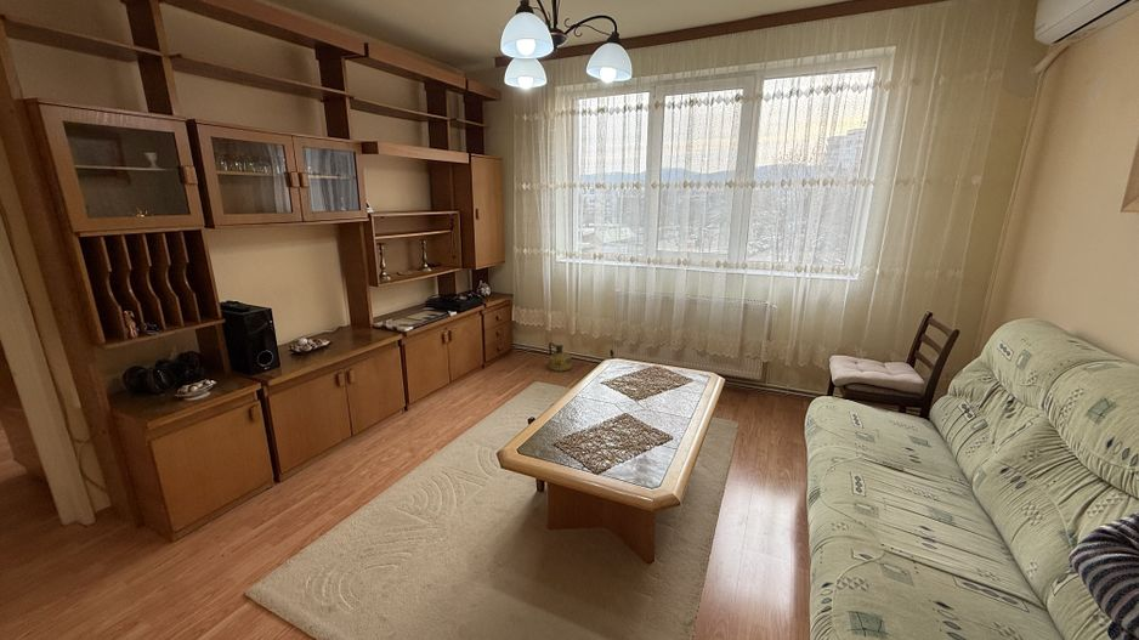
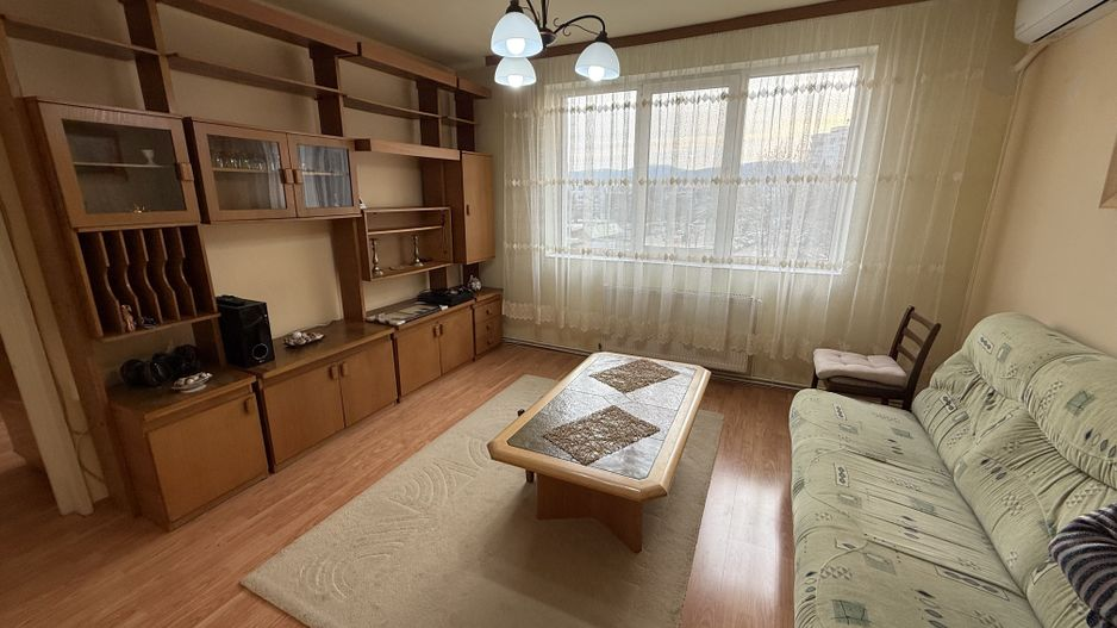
- ceramic jug (560, 355)
